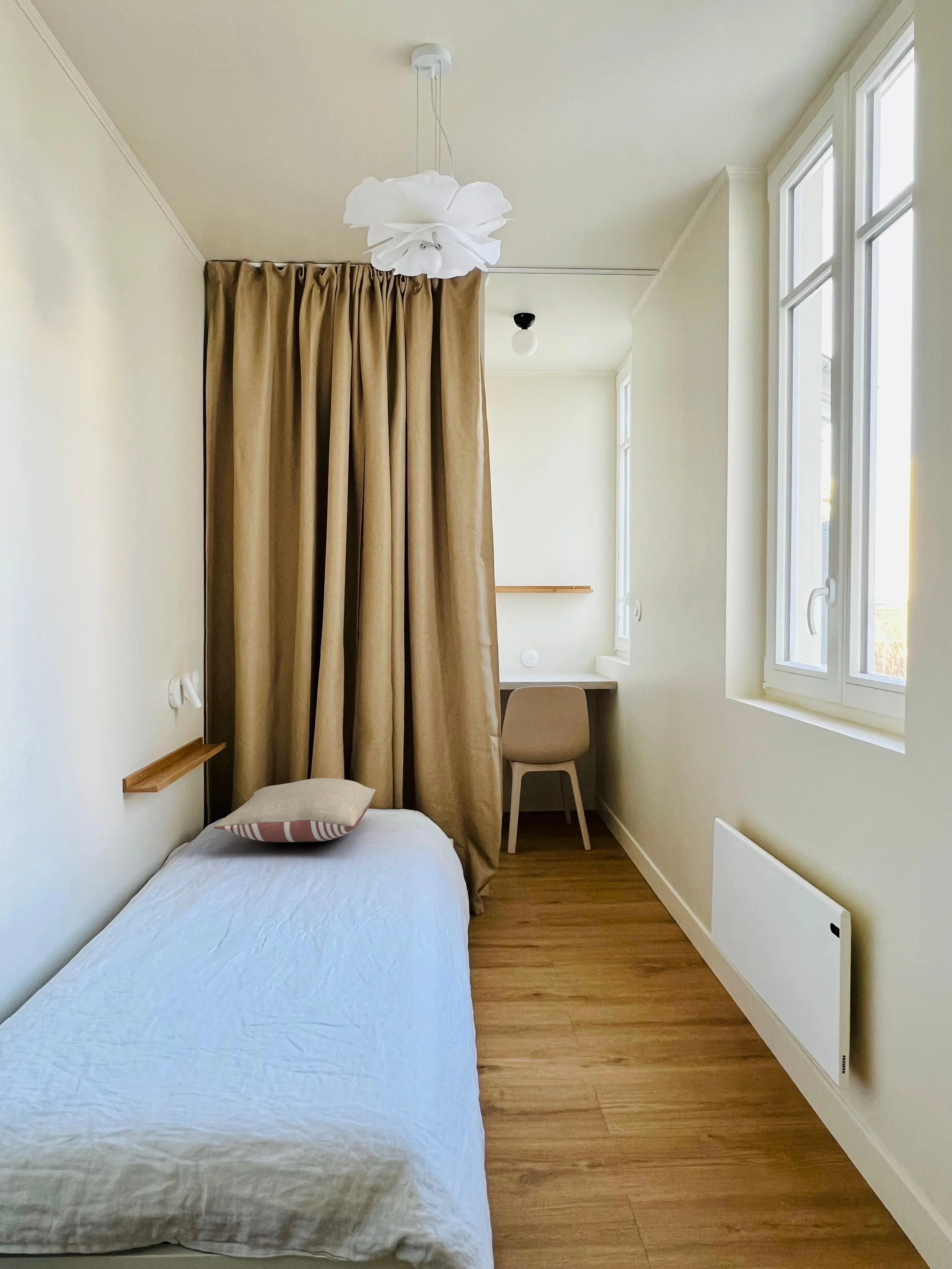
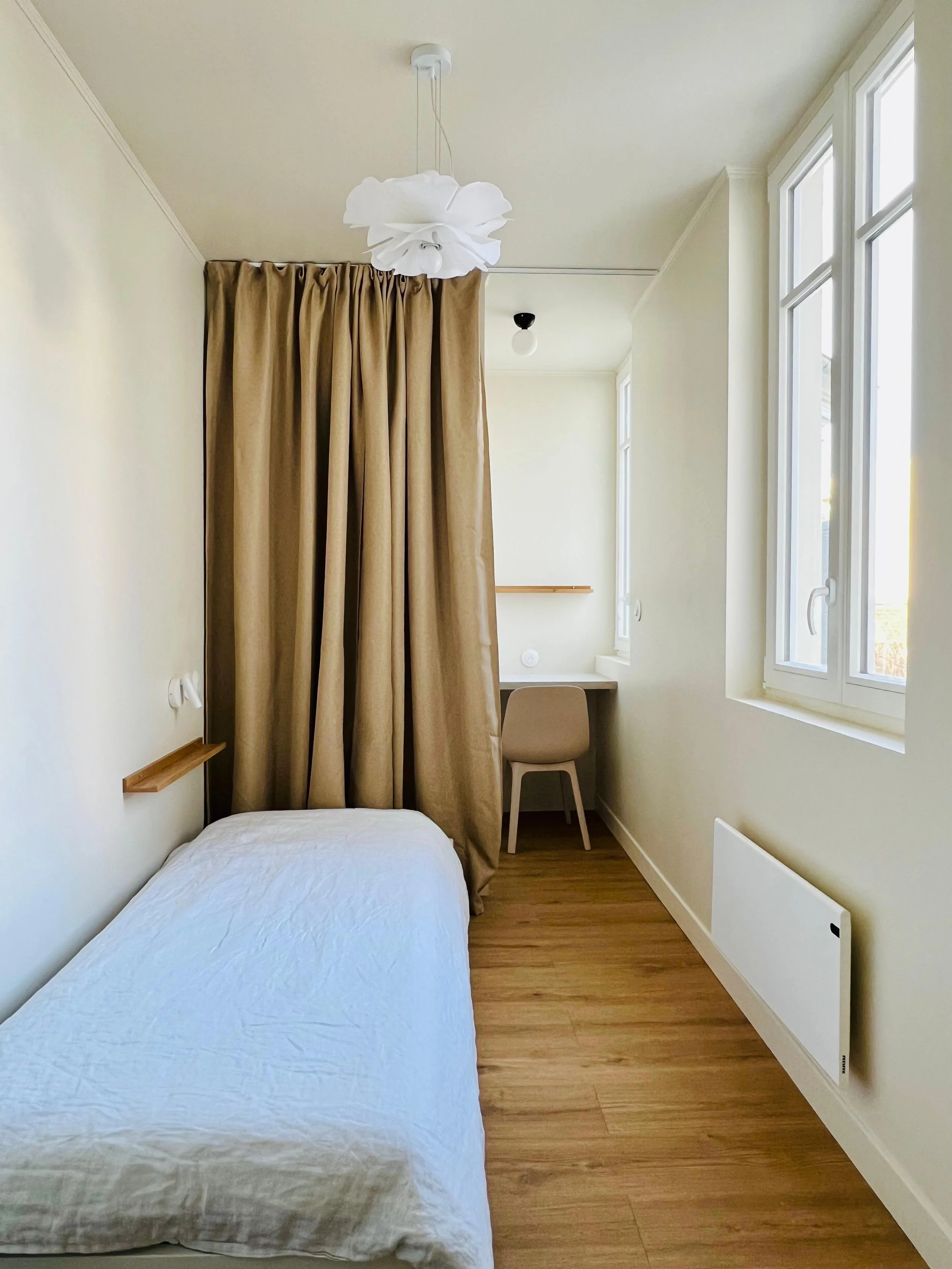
- pillow (300, 809)
